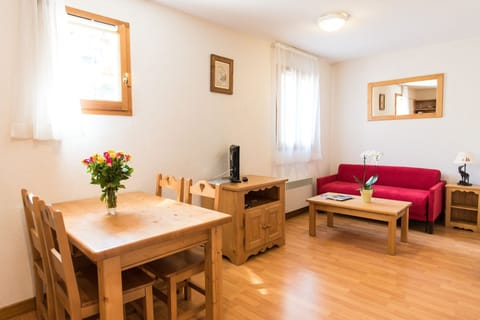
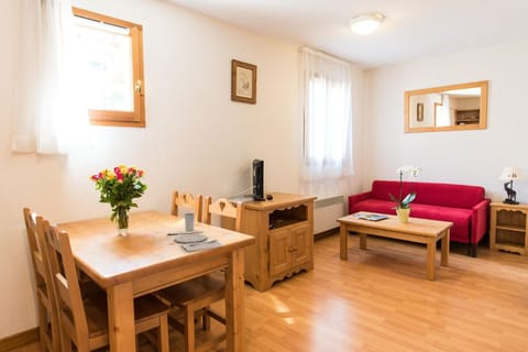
+ placemat (191, 229)
